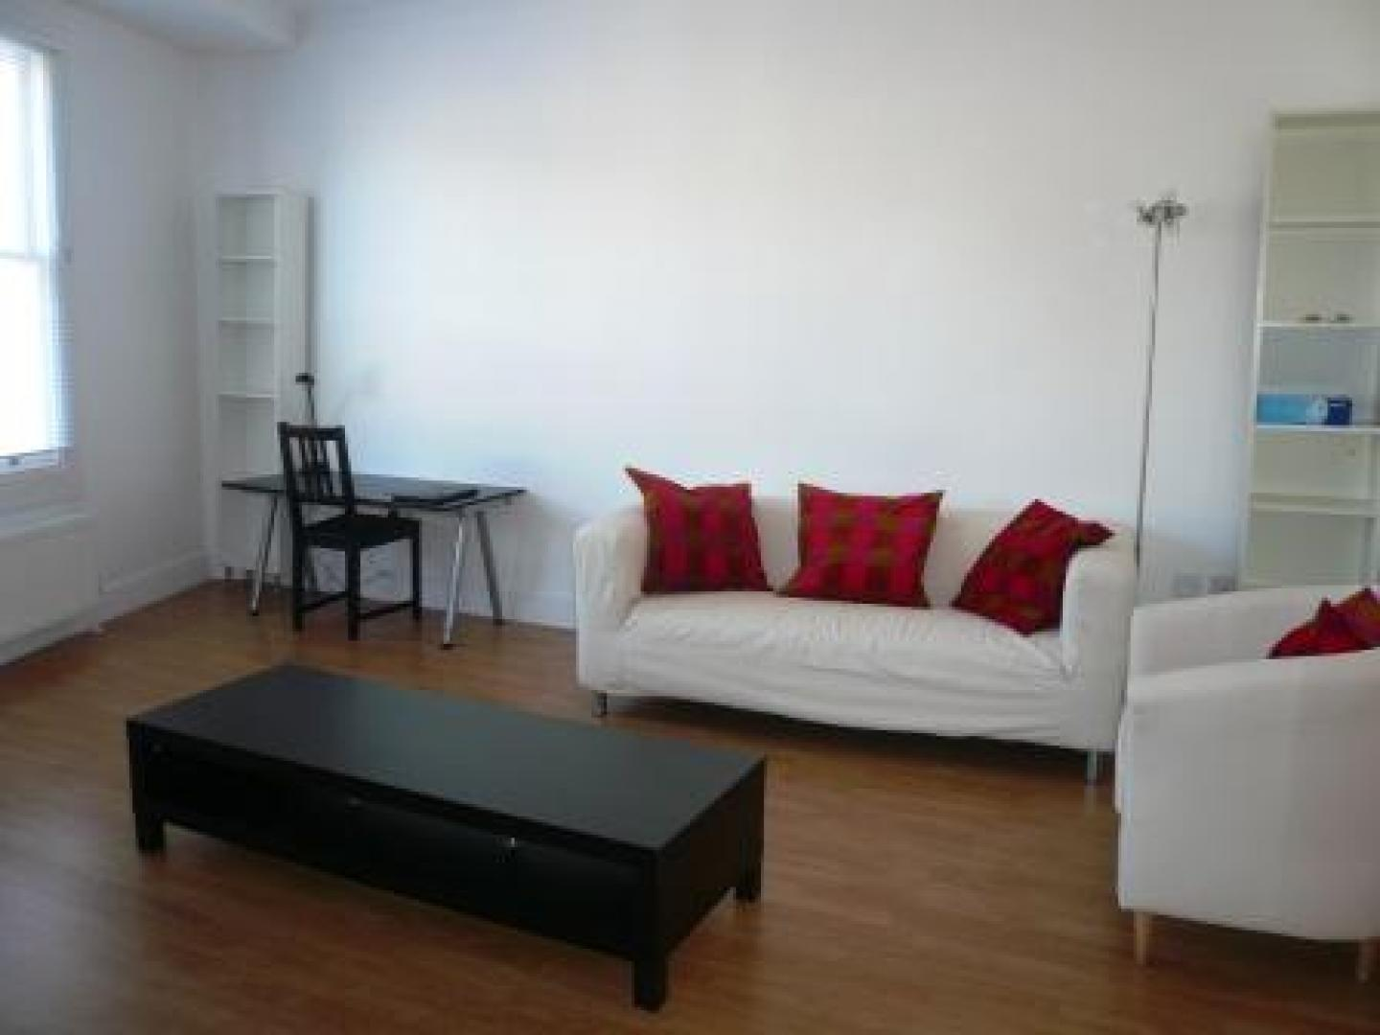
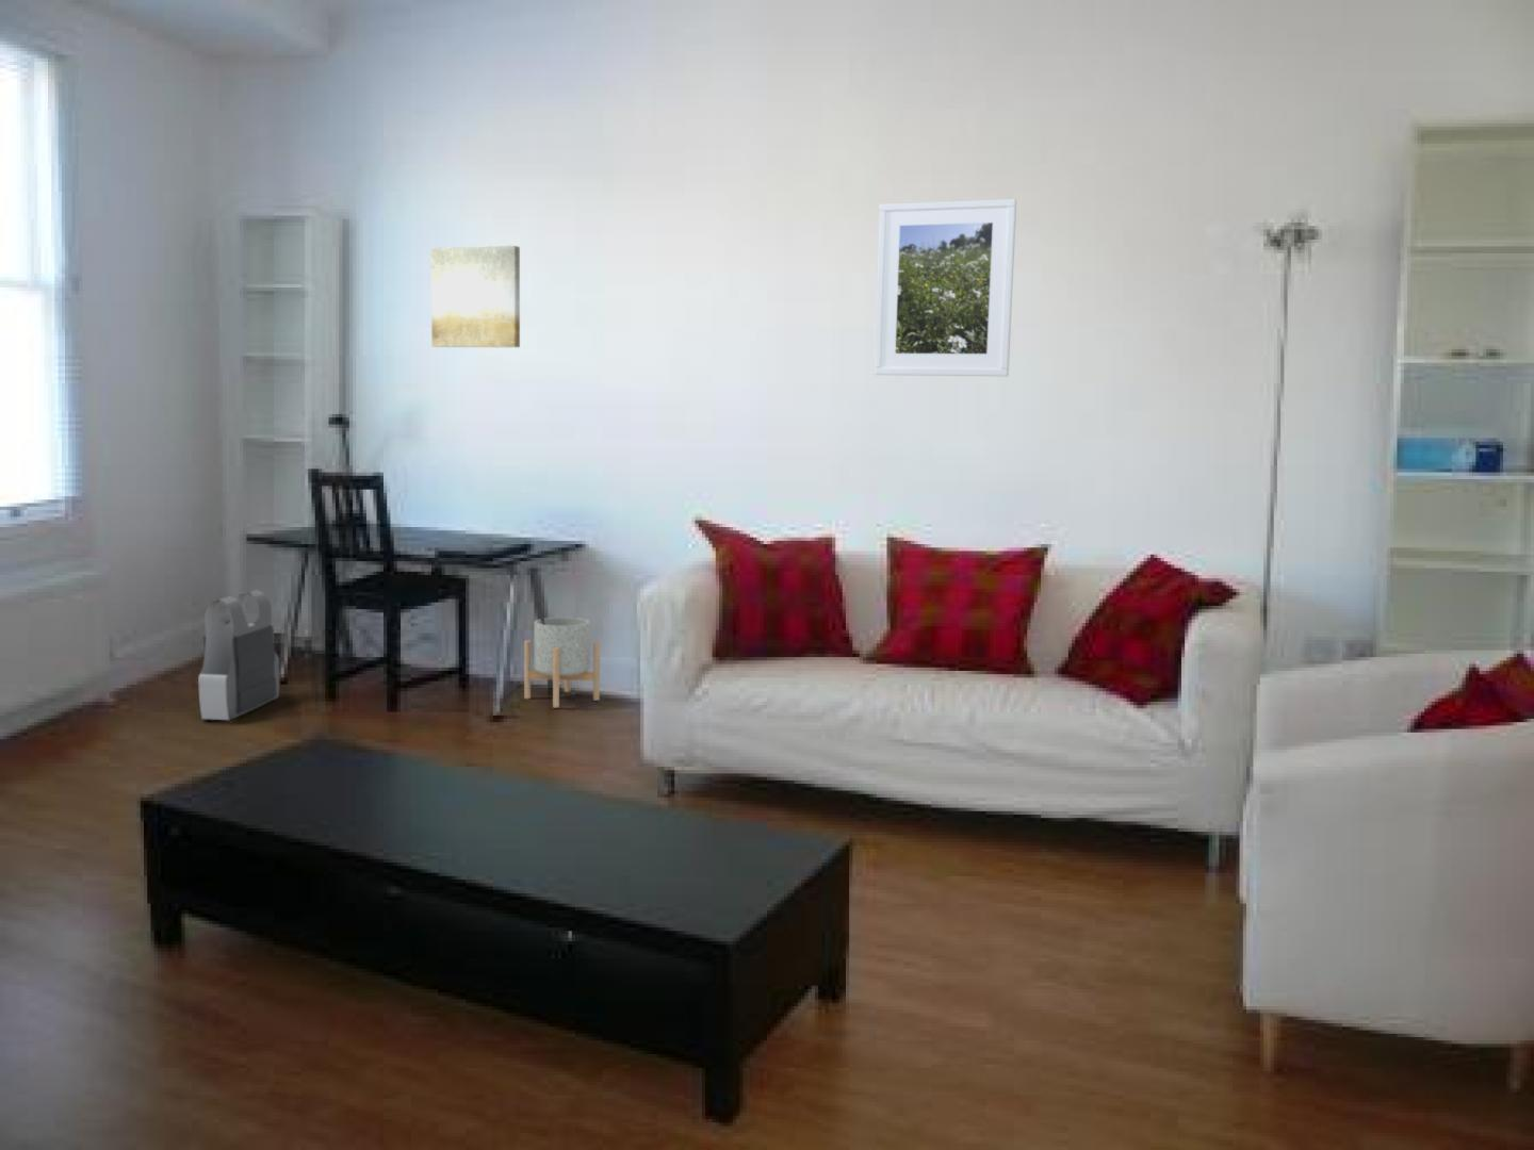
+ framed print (943, 289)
+ body armor vest (239, 651)
+ wall art (475, 297)
+ planter (562, 661)
